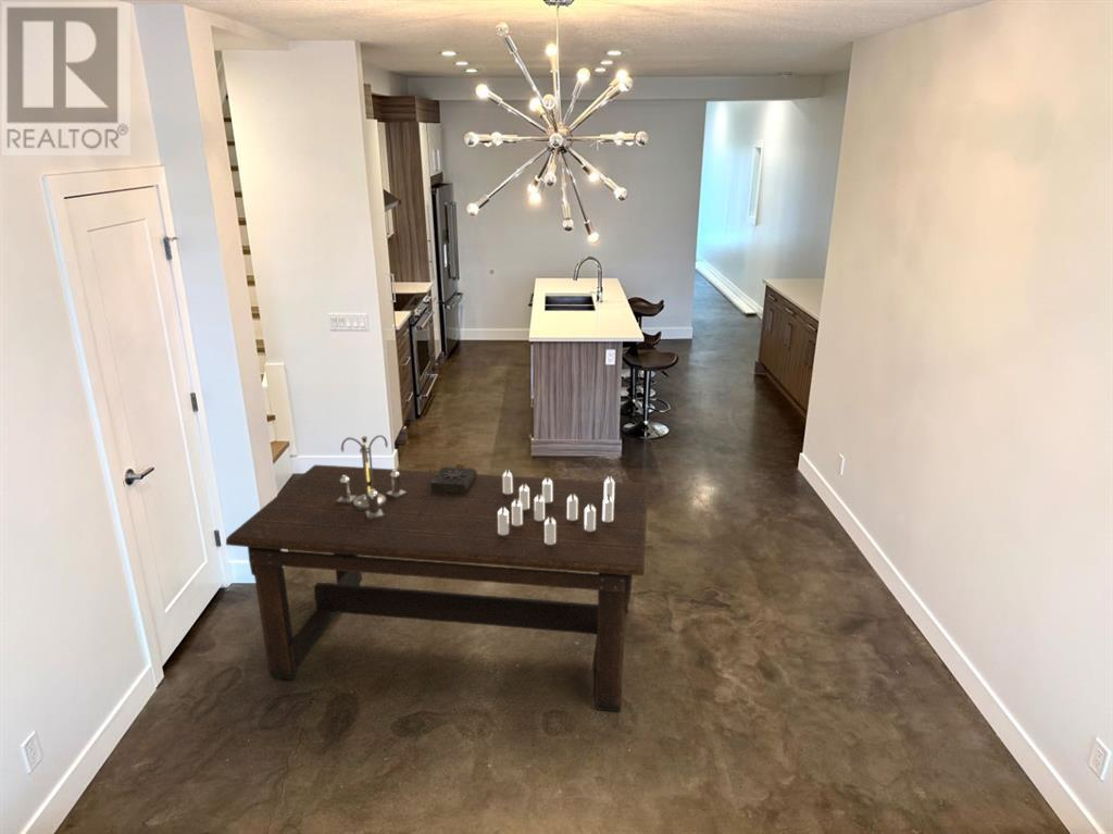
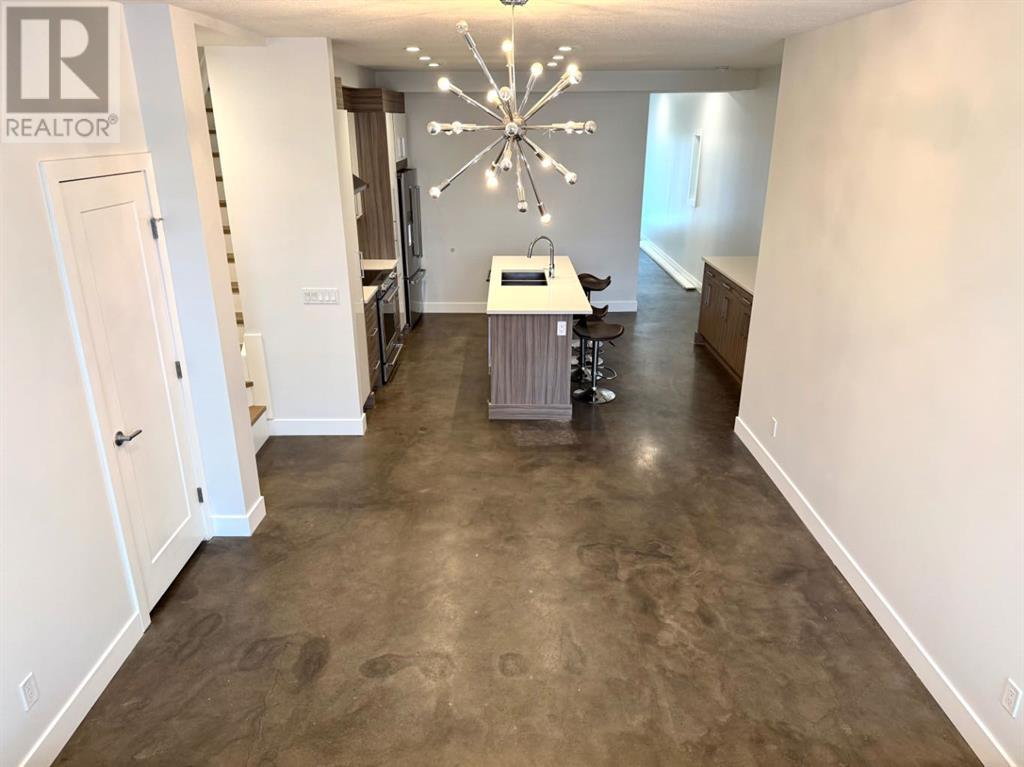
- dining table (455, 546)
